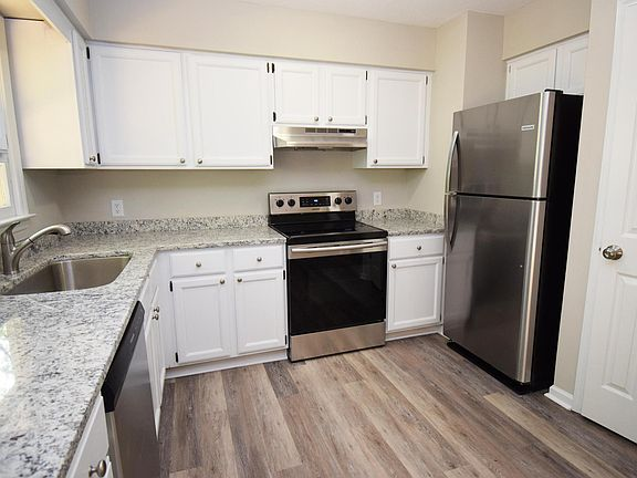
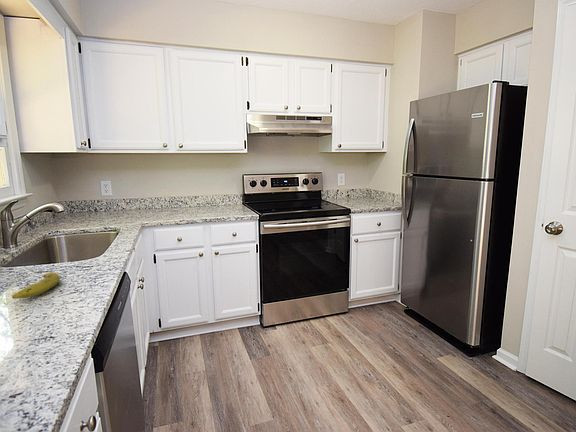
+ fruit (36, 284)
